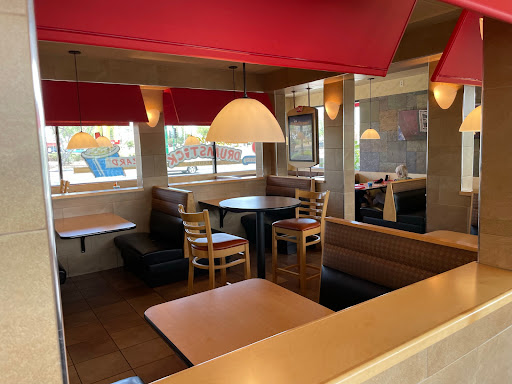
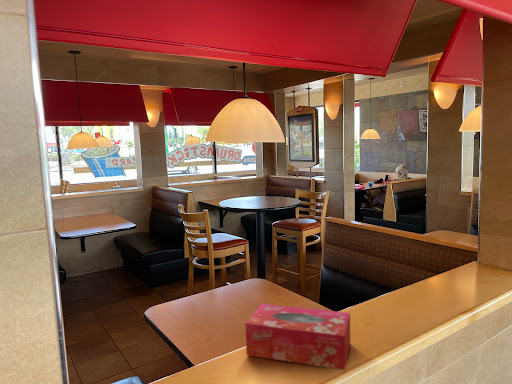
+ tissue box (299, 333)
